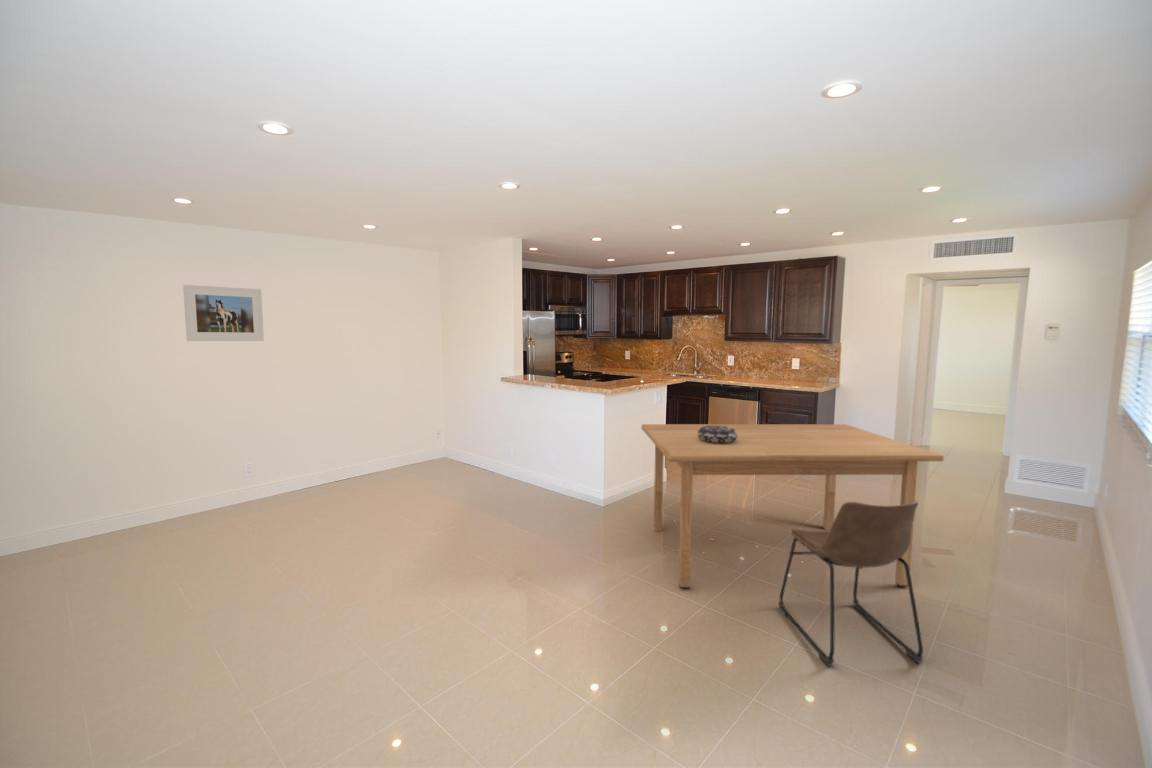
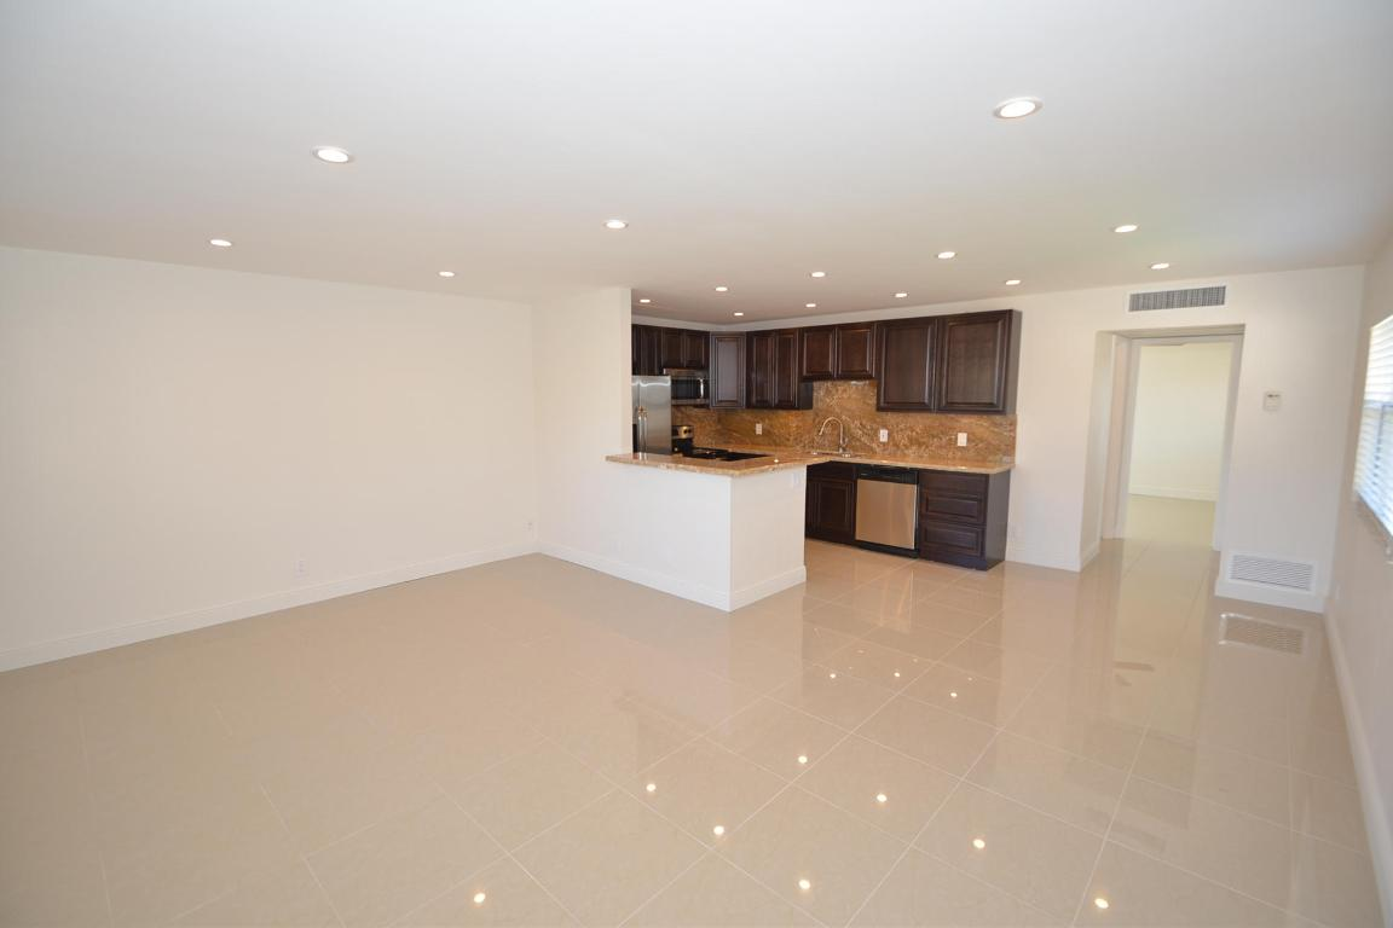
- chair (849, 561)
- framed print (225, 314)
- table (768, 474)
- decorative bowl (717, 434)
